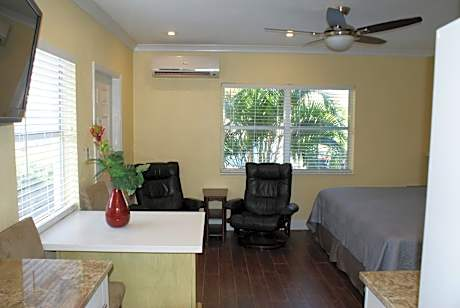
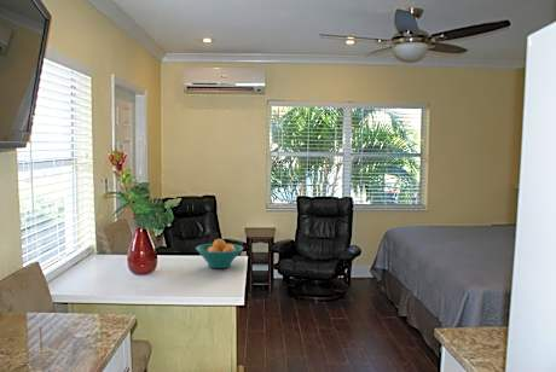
+ fruit bowl (219, 252)
